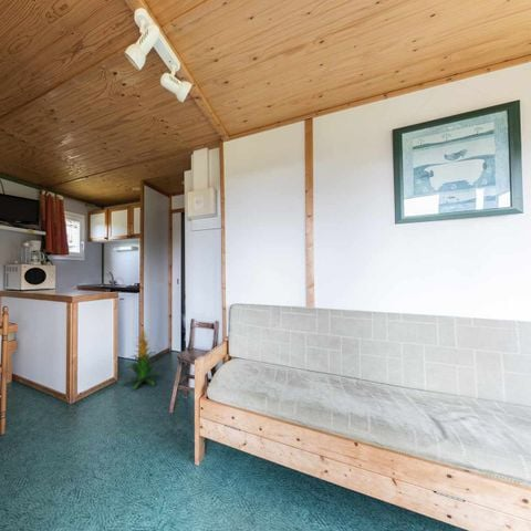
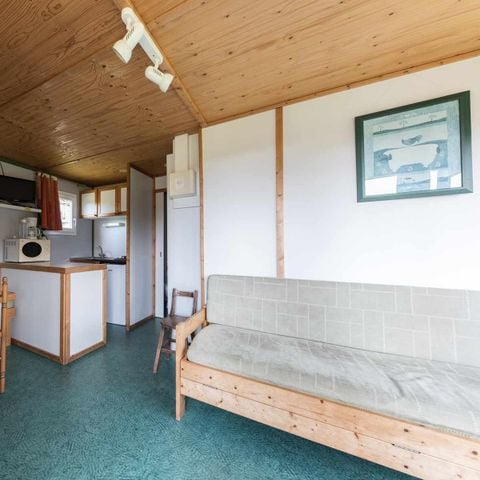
- indoor plant (143, 354)
